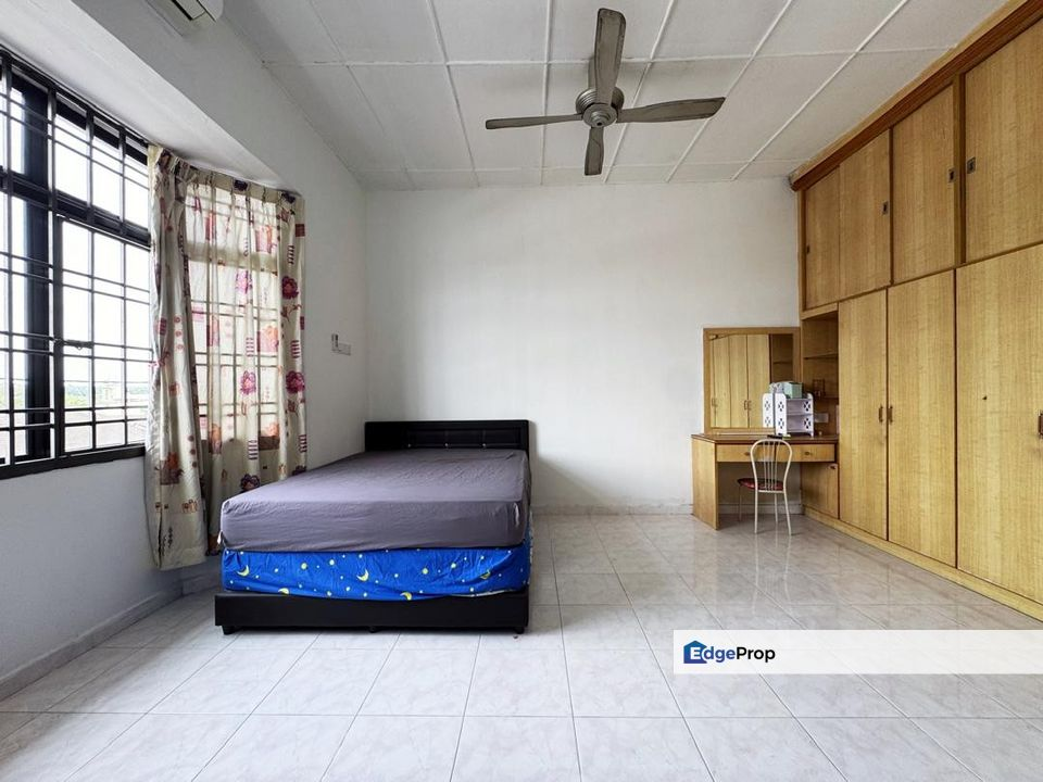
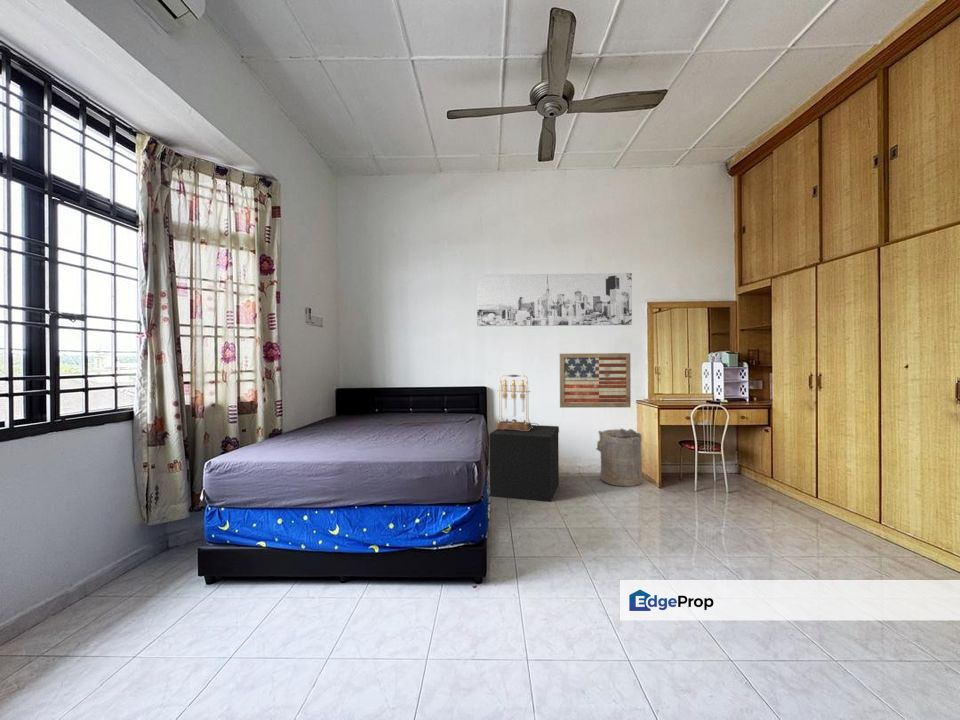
+ laundry hamper (618, 454)
+ table lamp (515, 400)
+ wall art (553, 299)
+ nightstand (526, 459)
+ wall art (594, 380)
